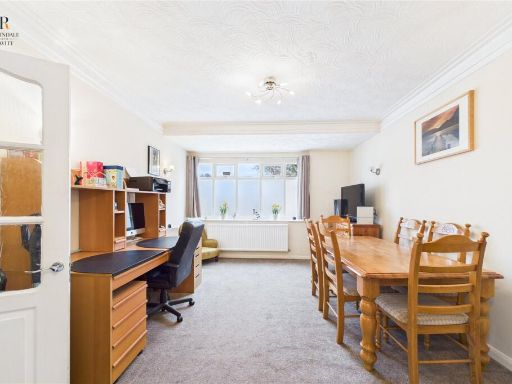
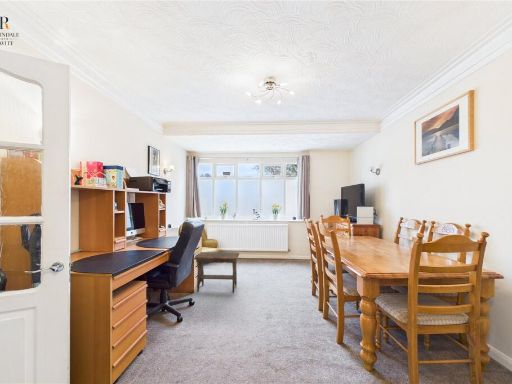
+ footstool (217, 275)
